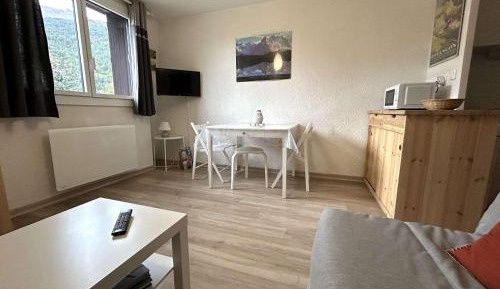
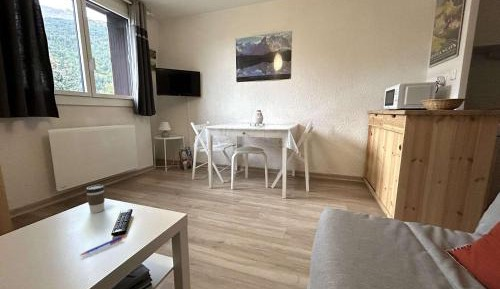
+ pen (103, 245)
+ coffee cup (96, 198)
